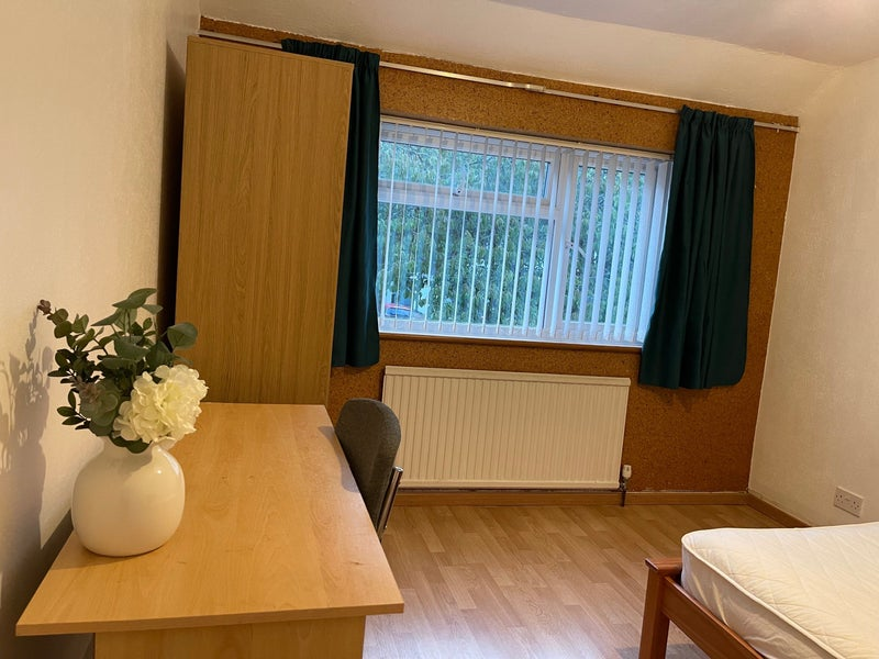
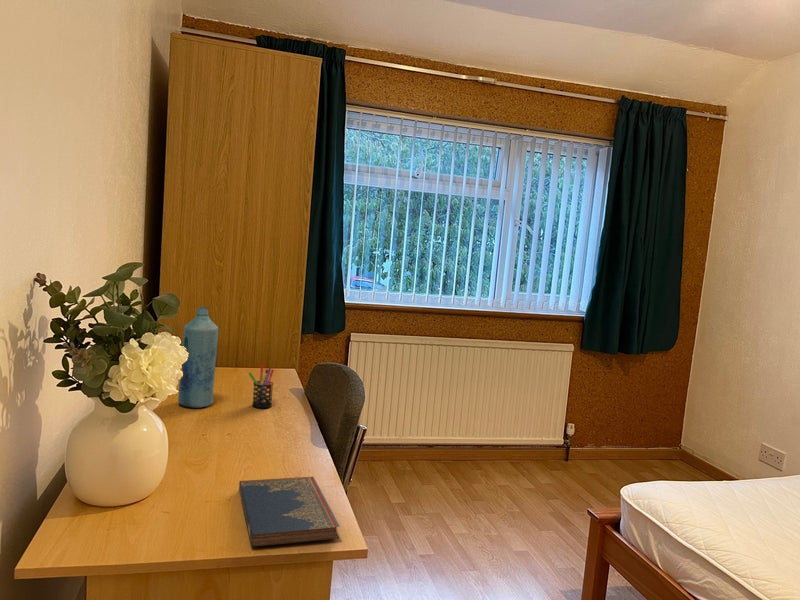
+ bottle (199, 355)
+ pen holder (260, 385)
+ hardcover book (285, 507)
